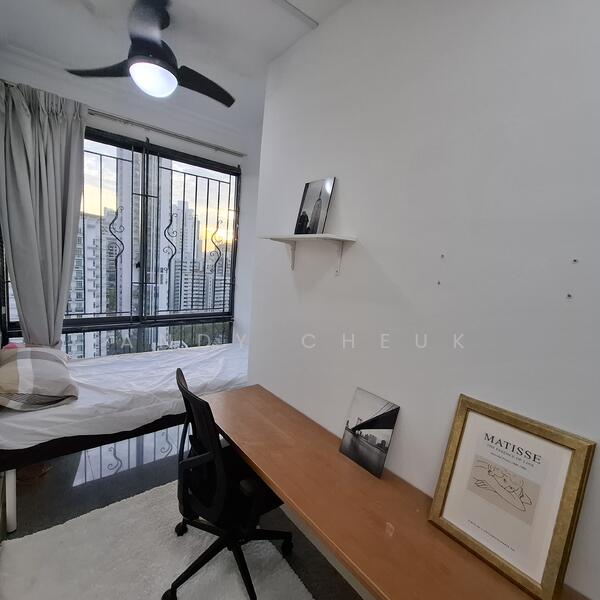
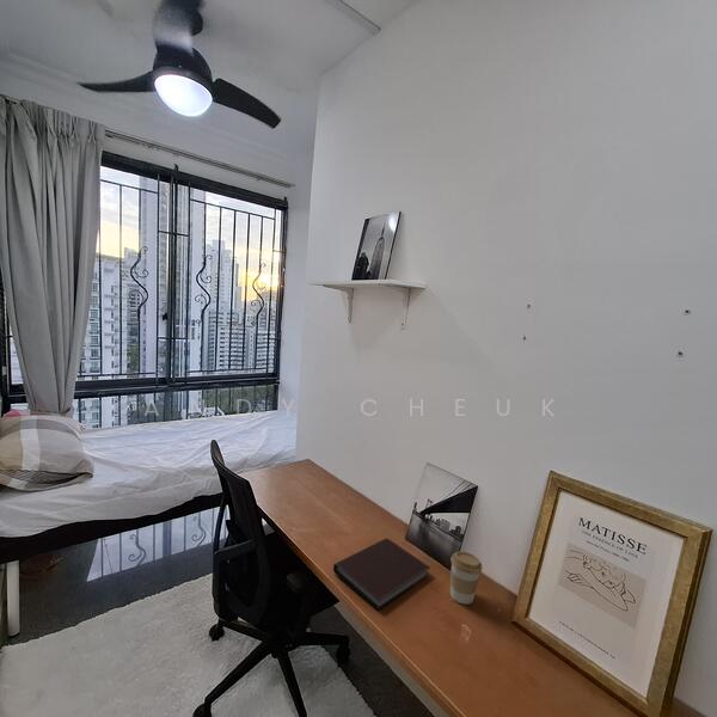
+ coffee cup (464, 576)
+ notebook (382, 569)
